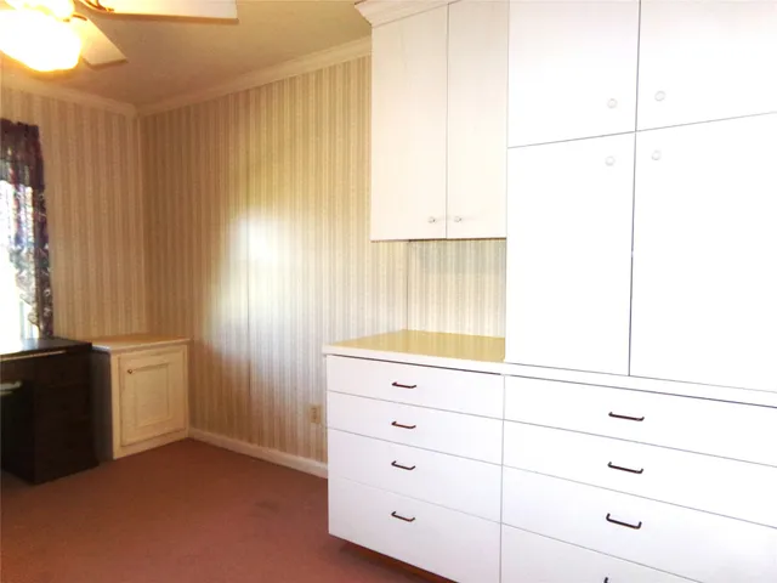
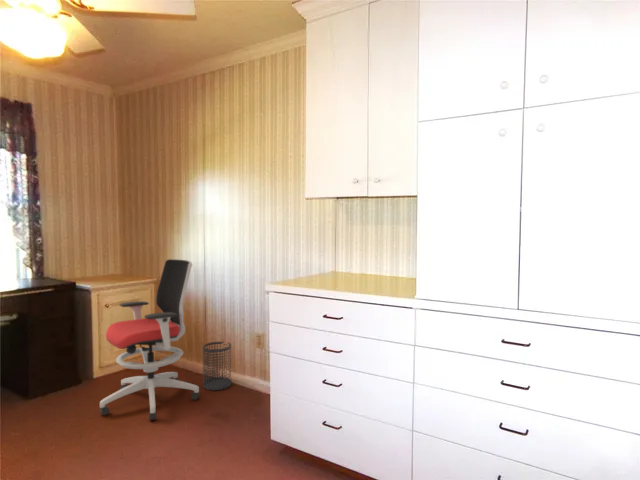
+ office chair (146, 332)
+ wastebasket (217, 365)
